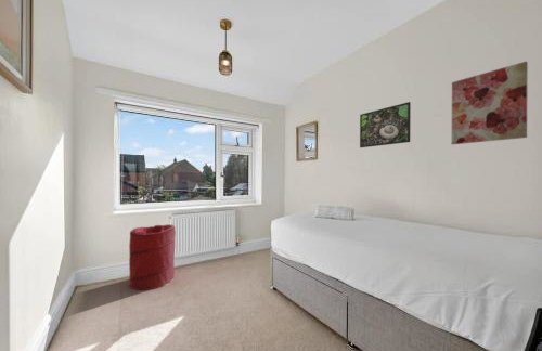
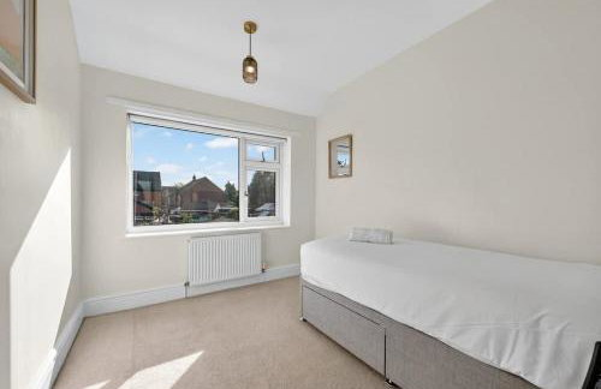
- wall art (486, 106)
- laundry hamper (153, 252)
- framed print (383, 127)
